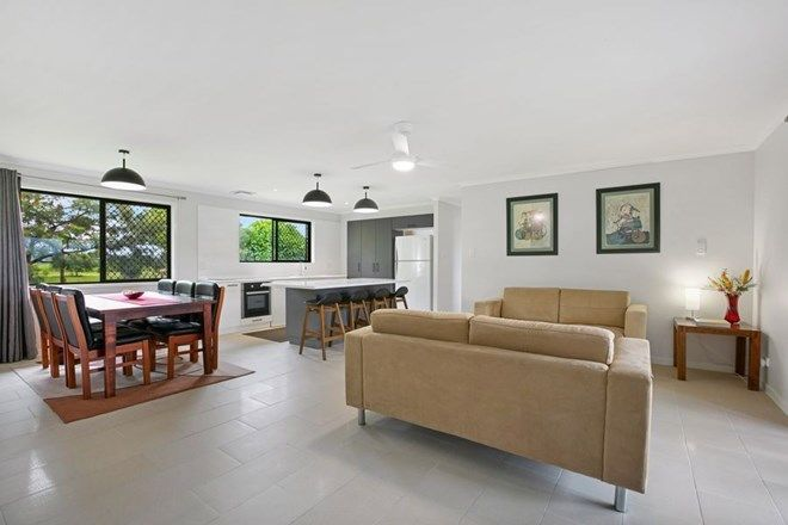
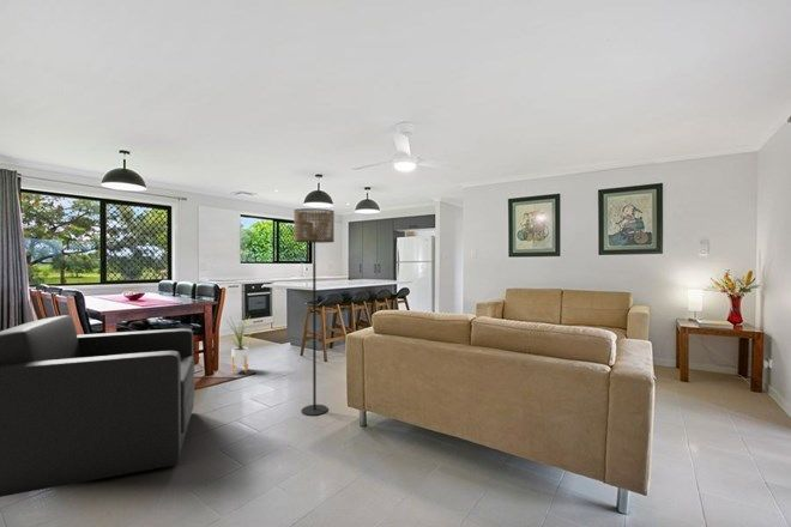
+ armchair (105, 383)
+ floor lamp (314, 310)
+ house plant (240, 341)
